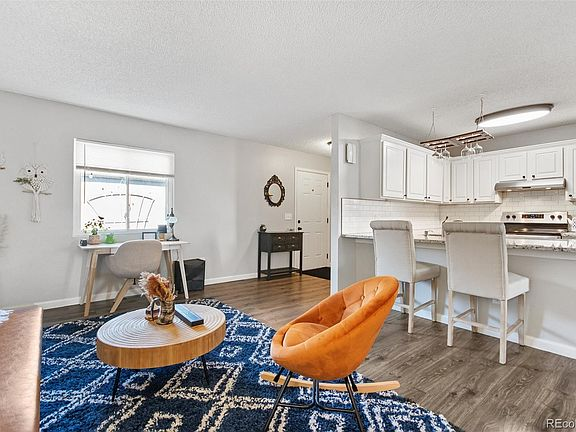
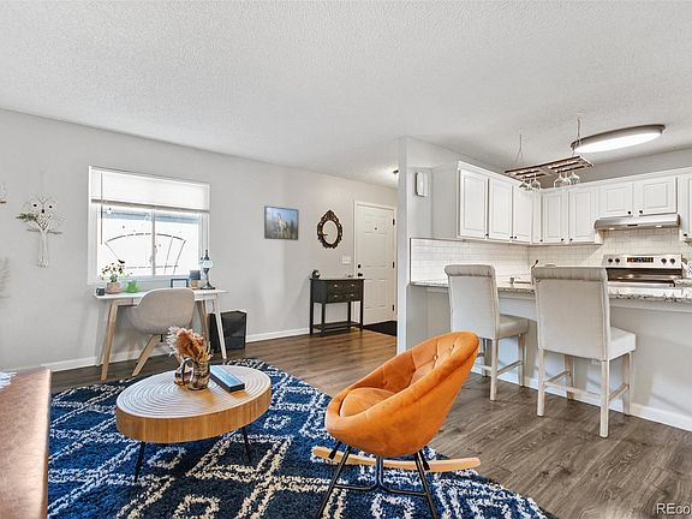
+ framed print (281, 223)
